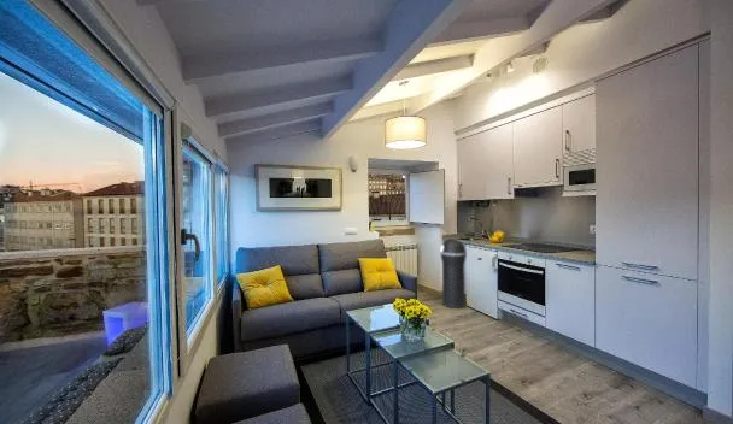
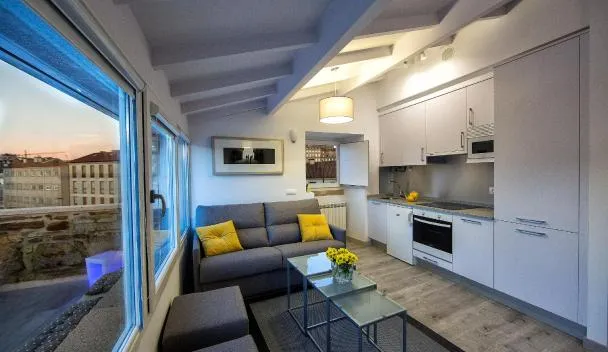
- trash can (452, 271)
